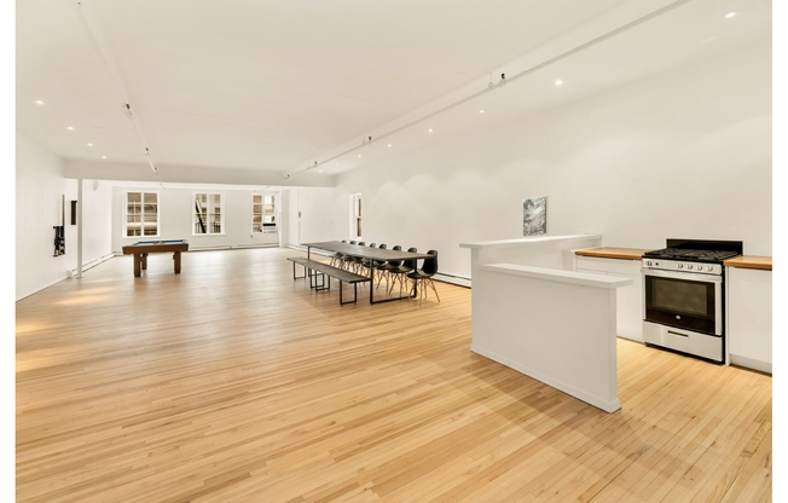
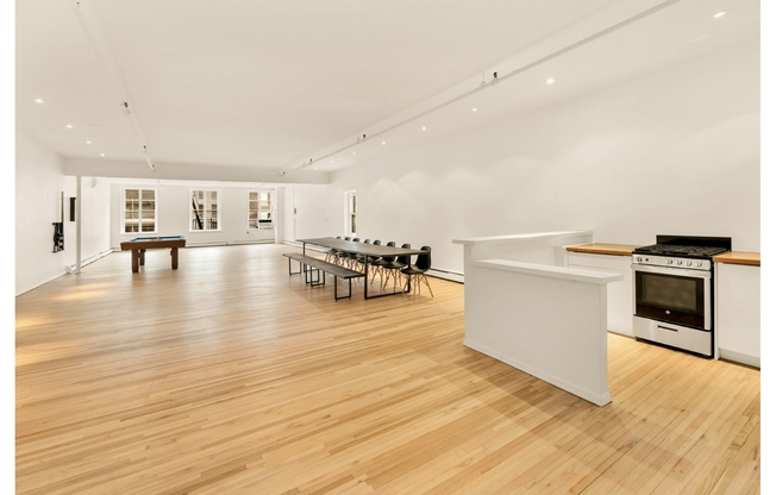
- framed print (534, 216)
